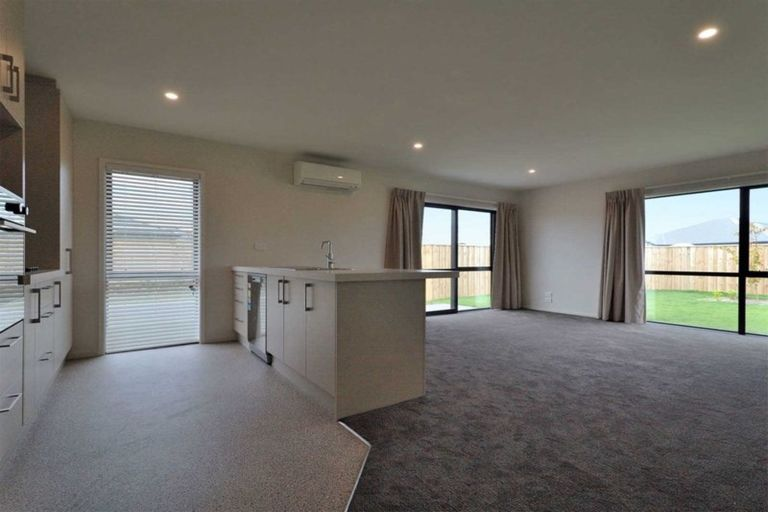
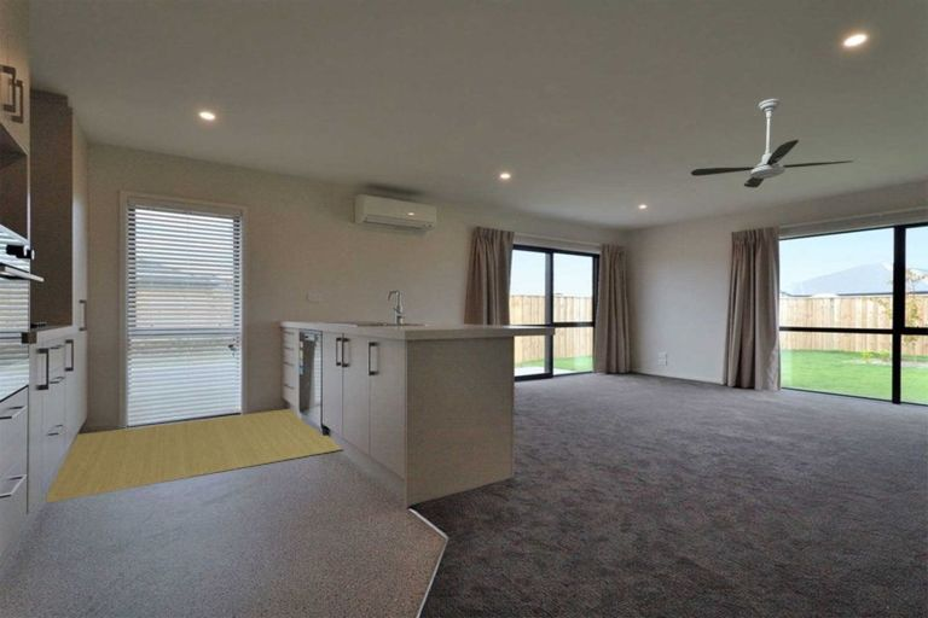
+ ceiling fan (767, 138)
+ rug (219, 438)
